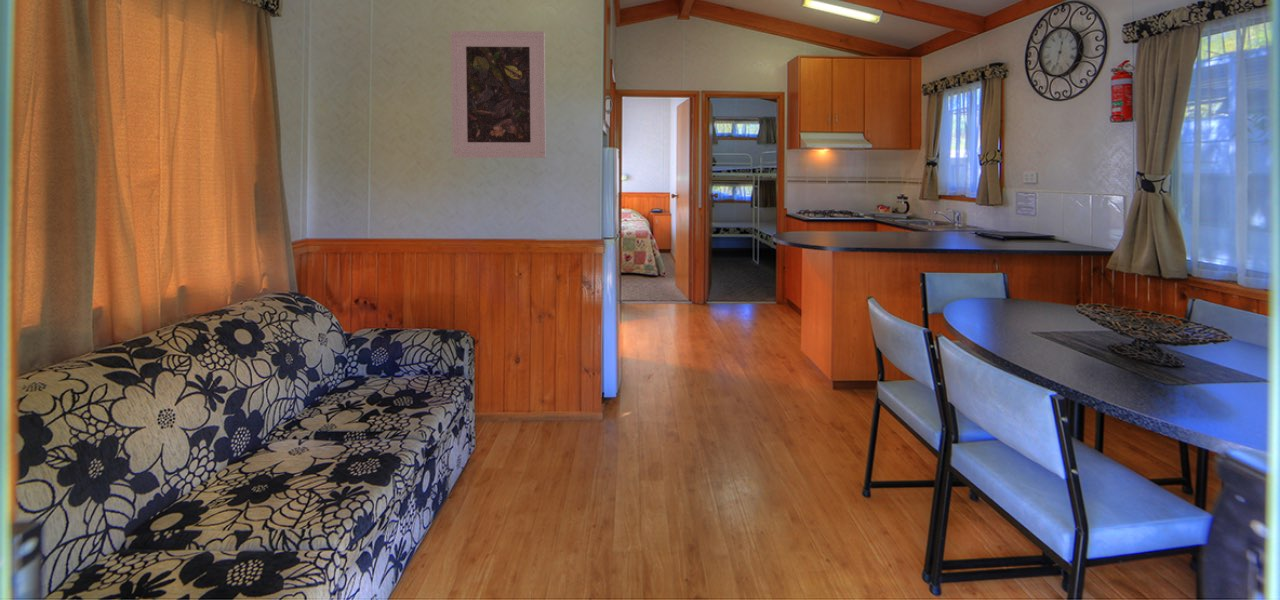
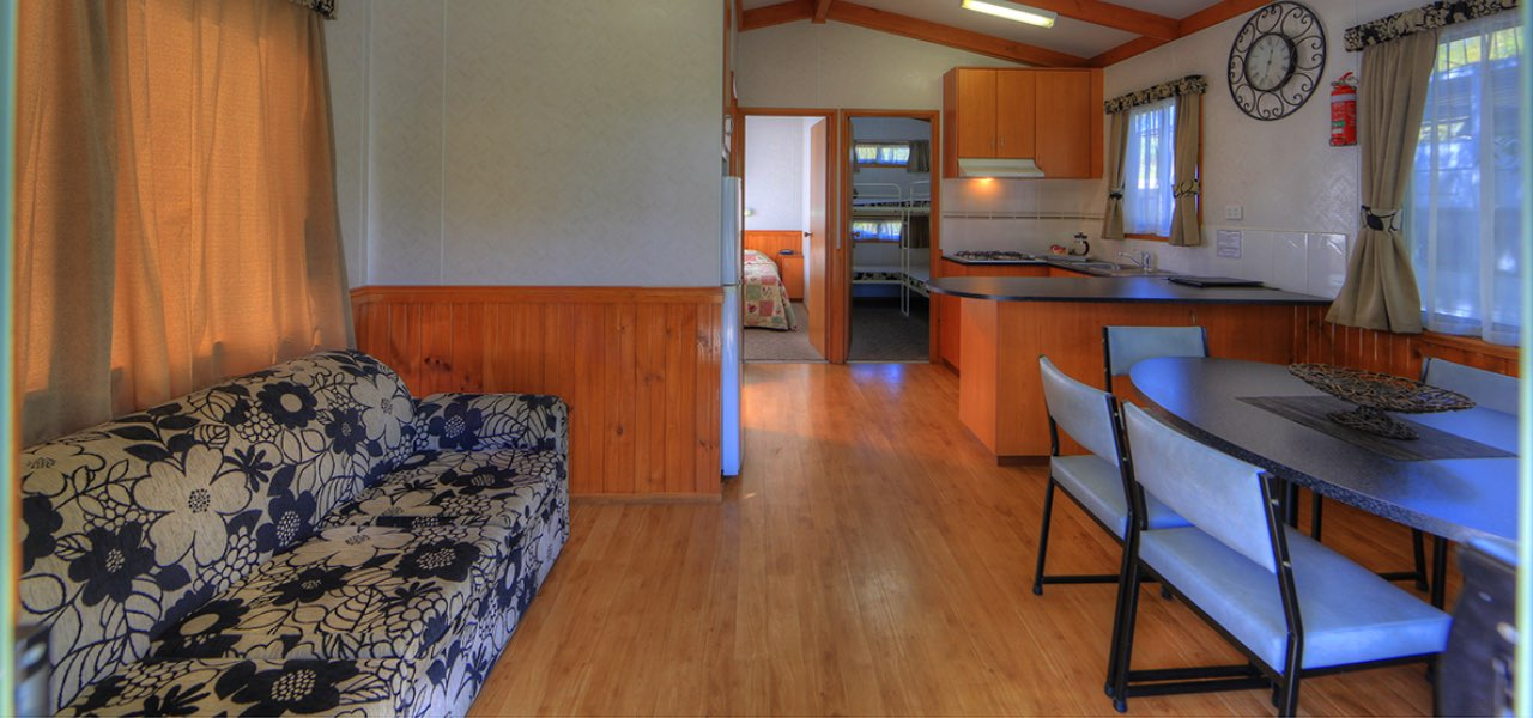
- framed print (498, 94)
